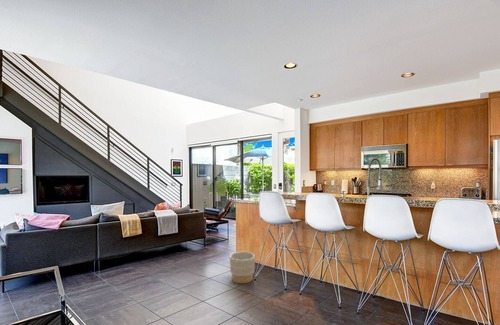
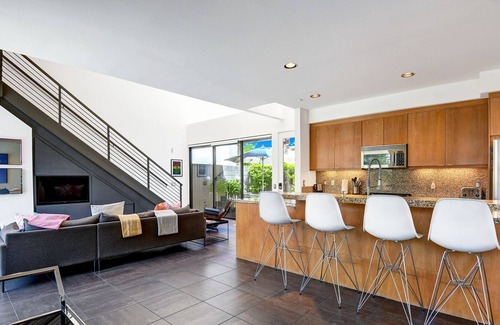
- planter (242, 267)
